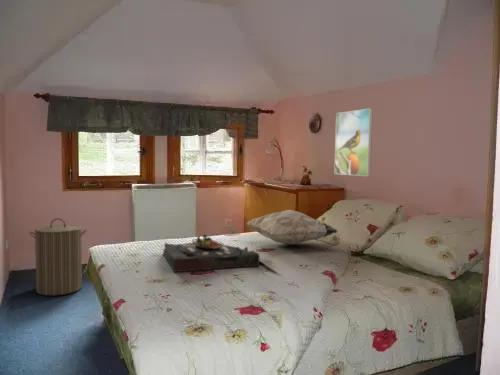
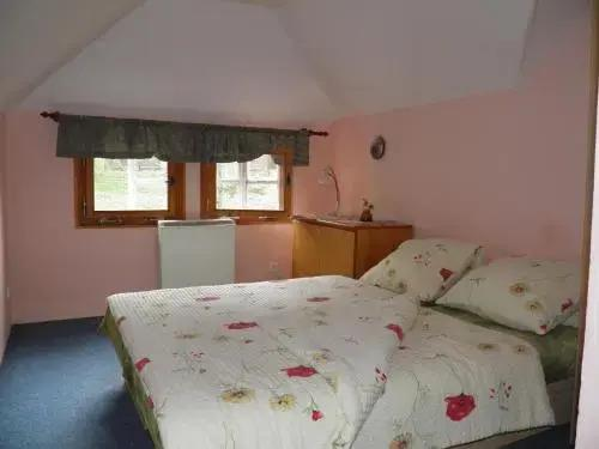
- decorative pillow (289, 227)
- laundry hamper (59, 253)
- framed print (352, 143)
- serving tray (208, 246)
